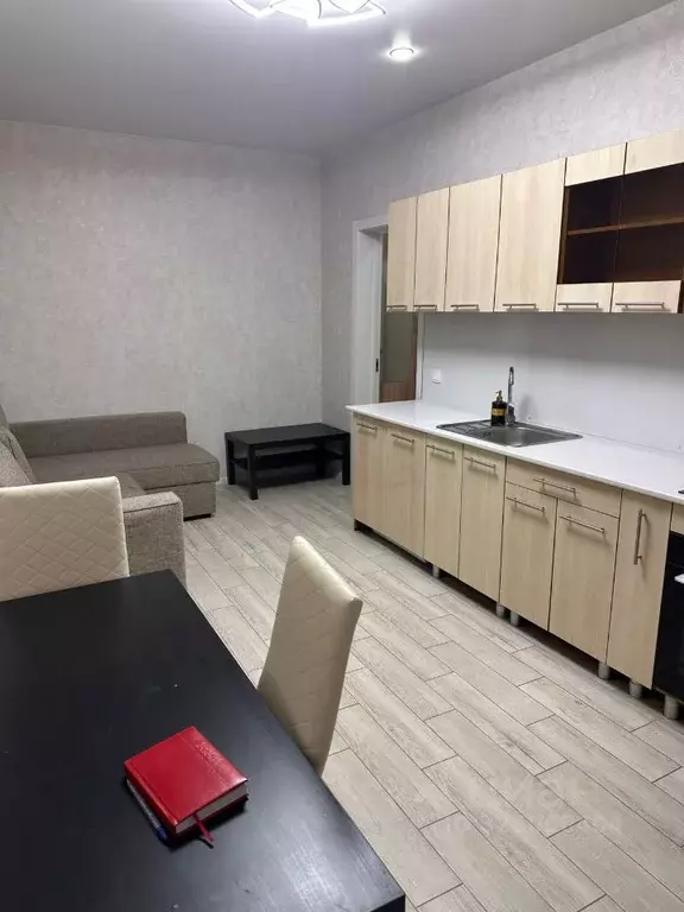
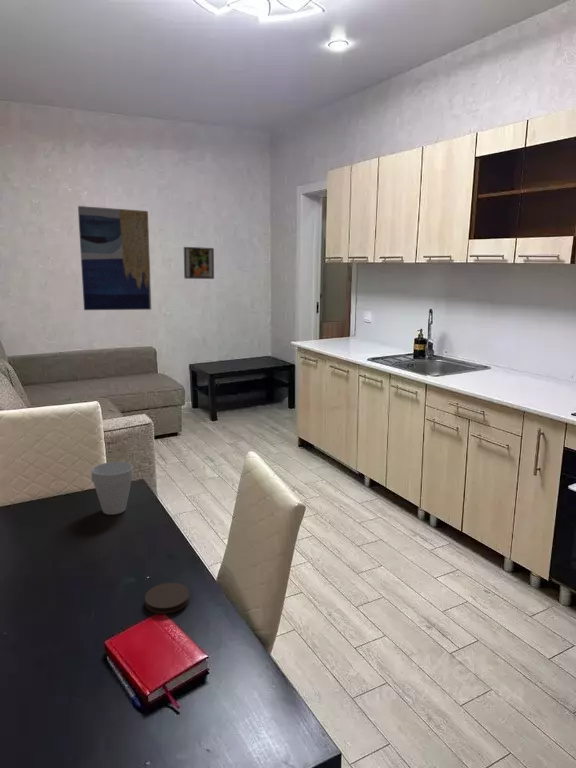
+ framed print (199, 263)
+ cup (113, 489)
+ coaster (167, 597)
+ wall art (116, 260)
